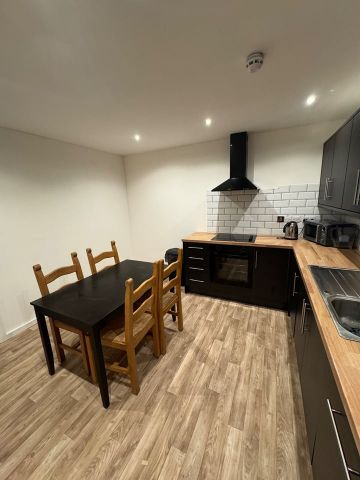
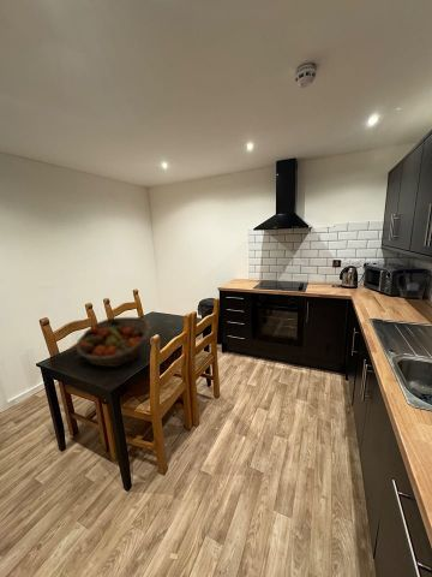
+ fruit basket (114, 340)
